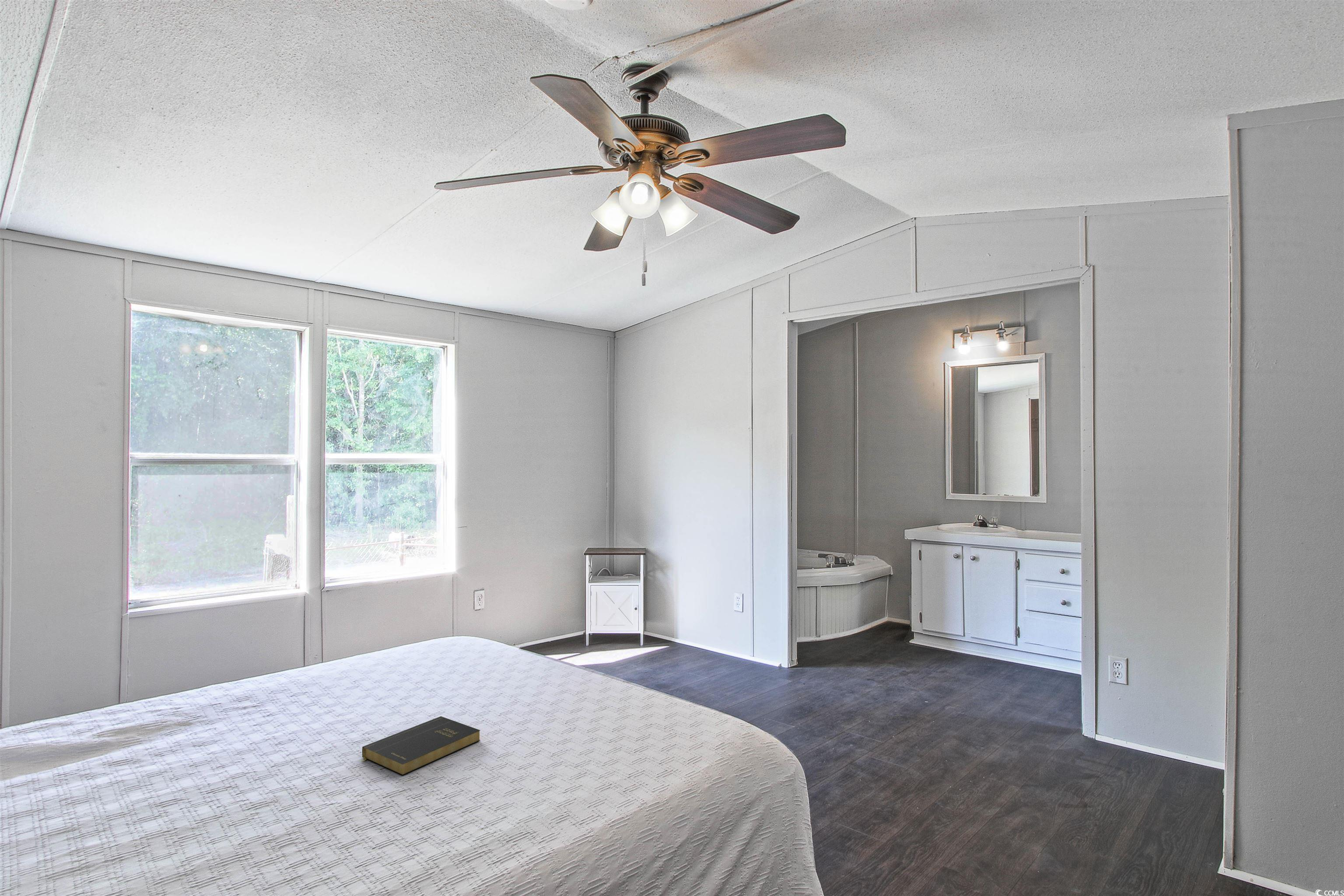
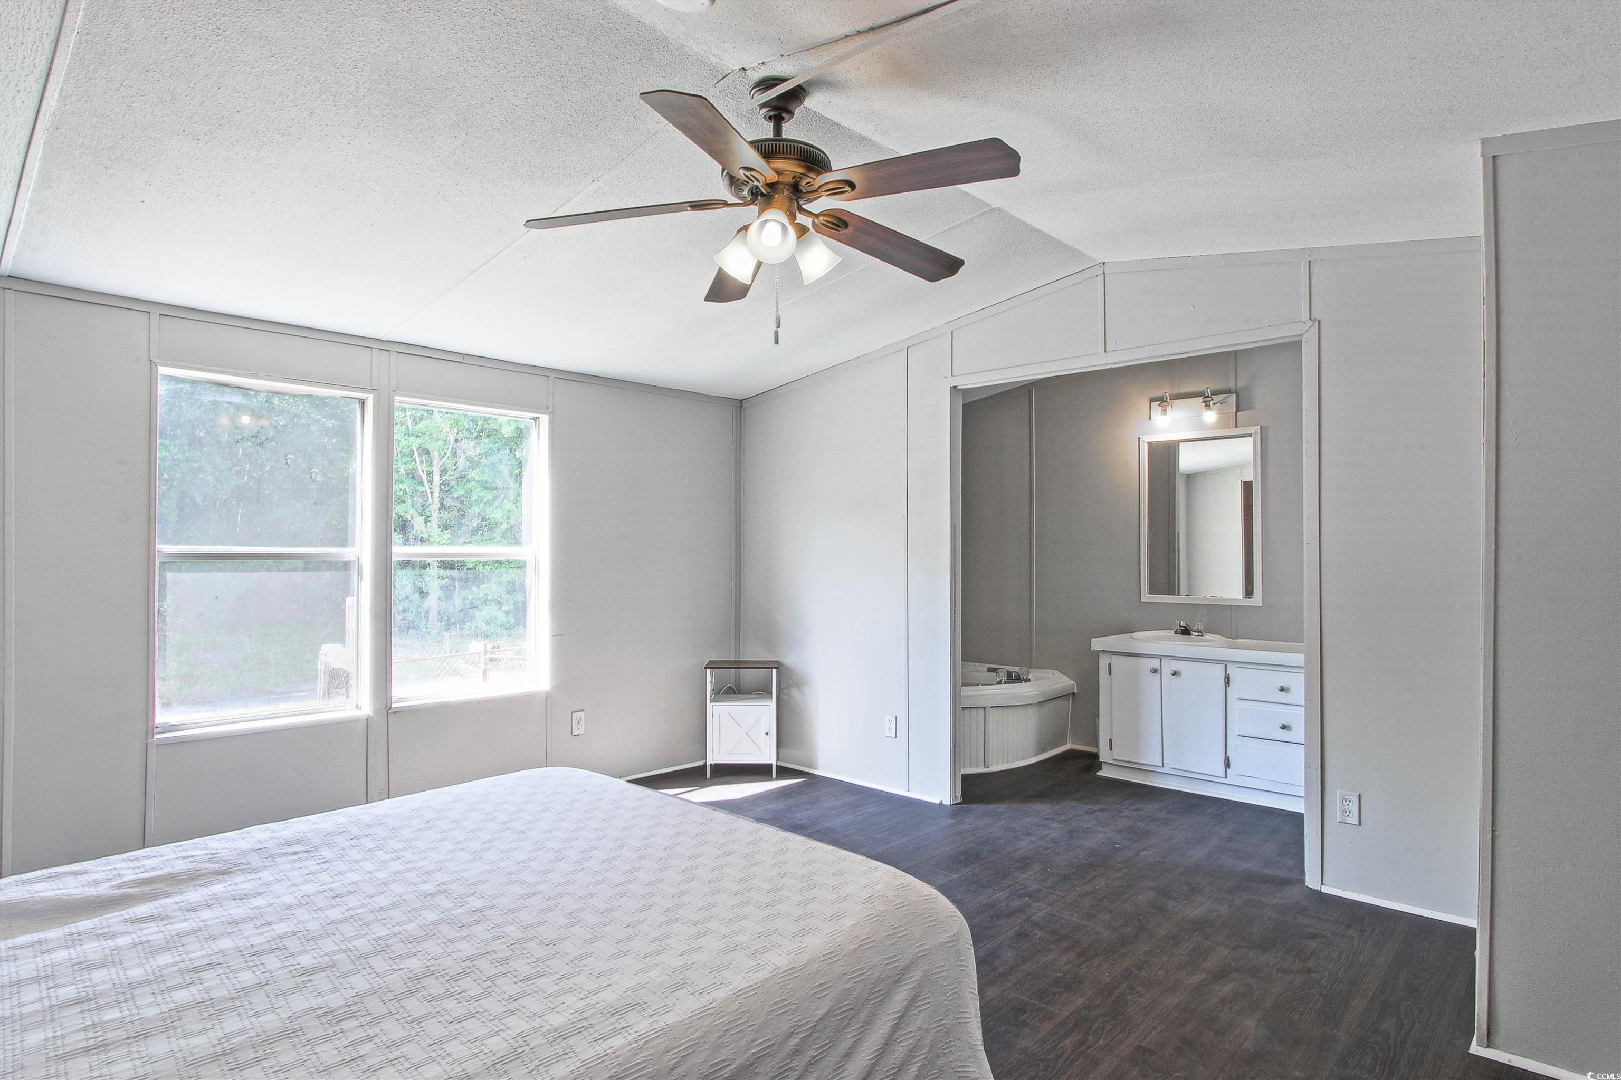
- book (420, 744)
